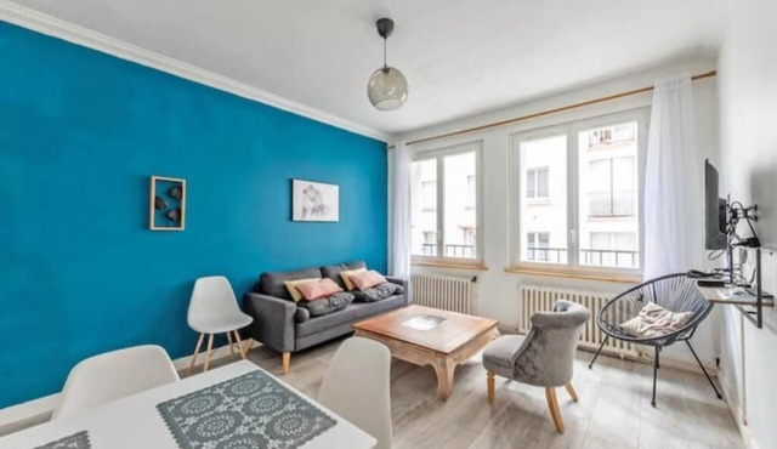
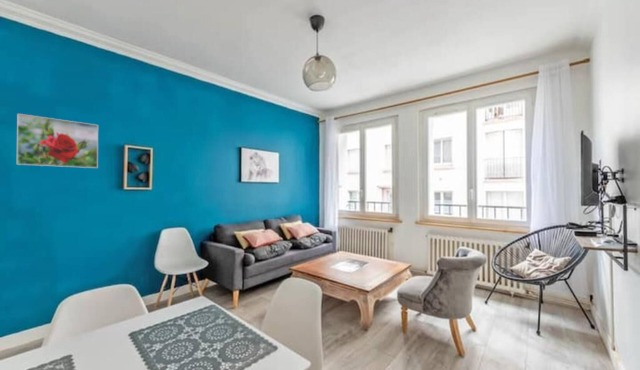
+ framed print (60, 143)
